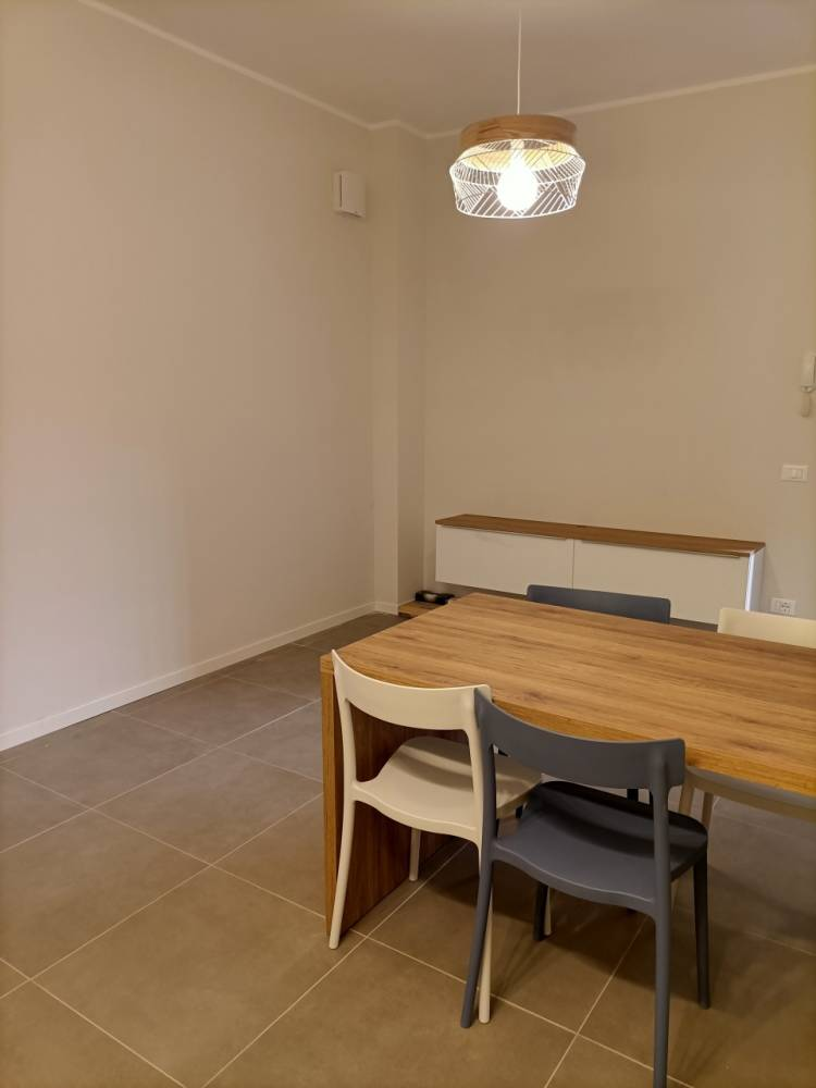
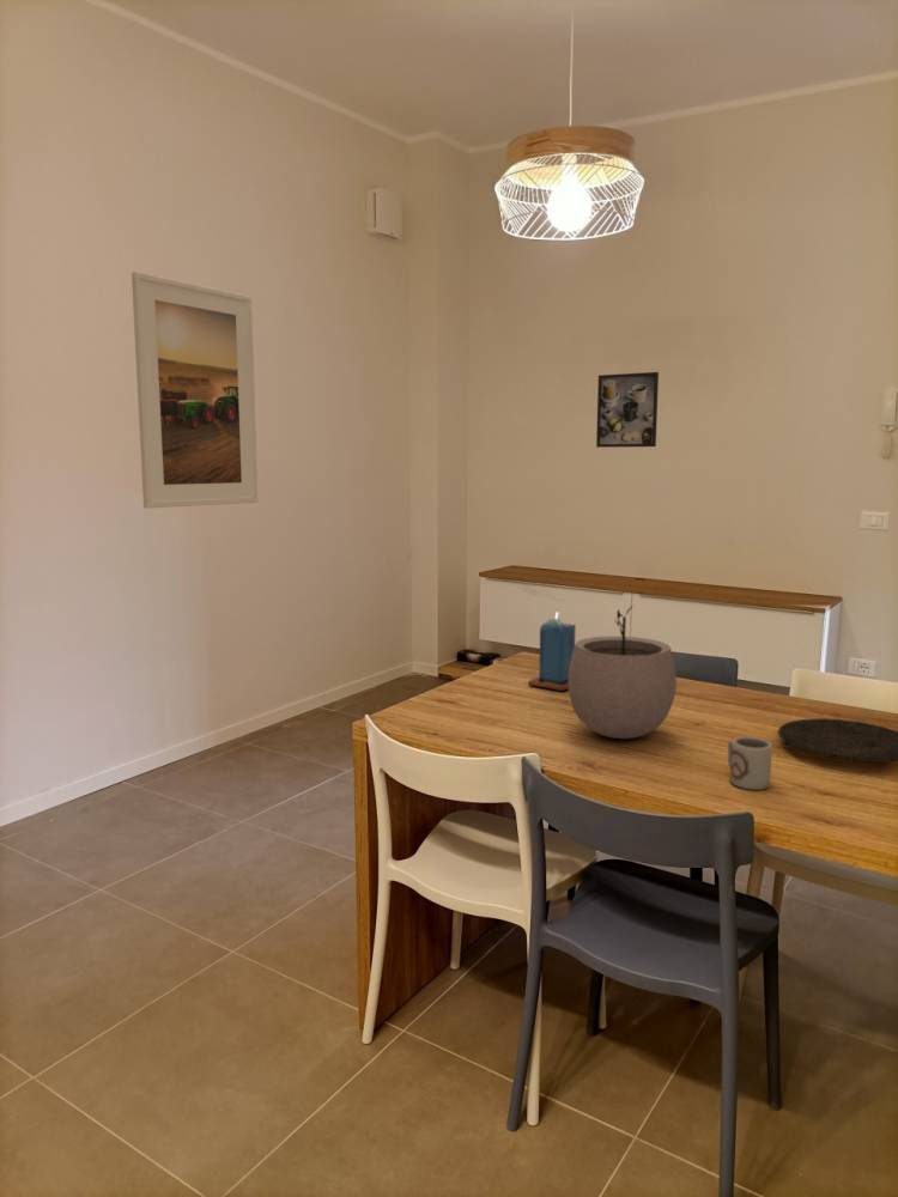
+ cup (746, 760)
+ plate (845, 743)
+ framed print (626, 411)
+ candle (556, 649)
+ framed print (200, 396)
+ plant pot (621, 670)
